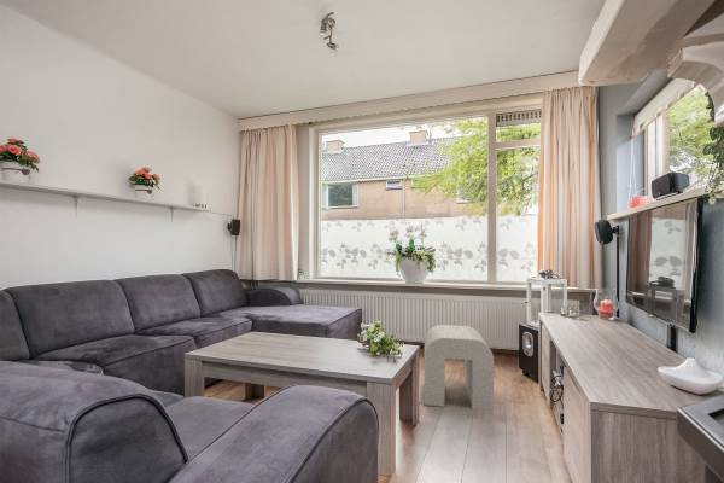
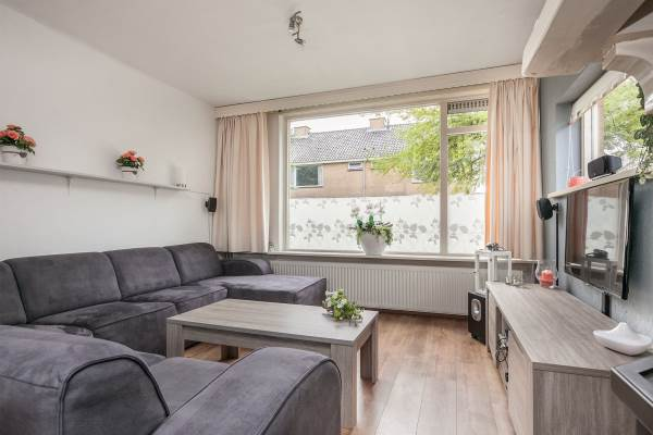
- stool (455, 357)
